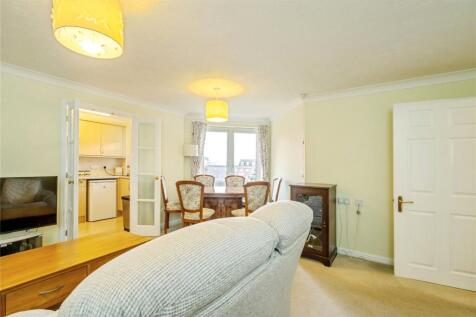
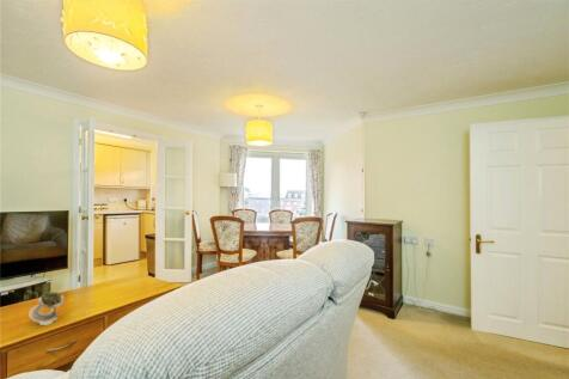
+ succulent plant (47, 306)
